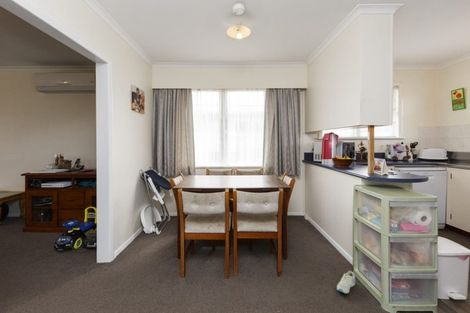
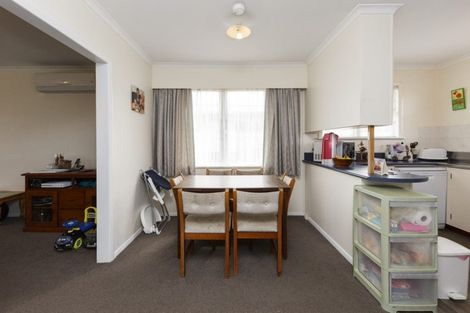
- sneaker (346, 281)
